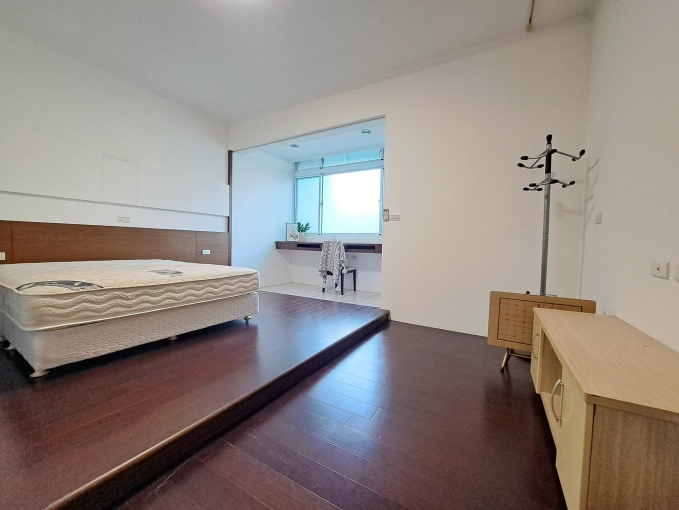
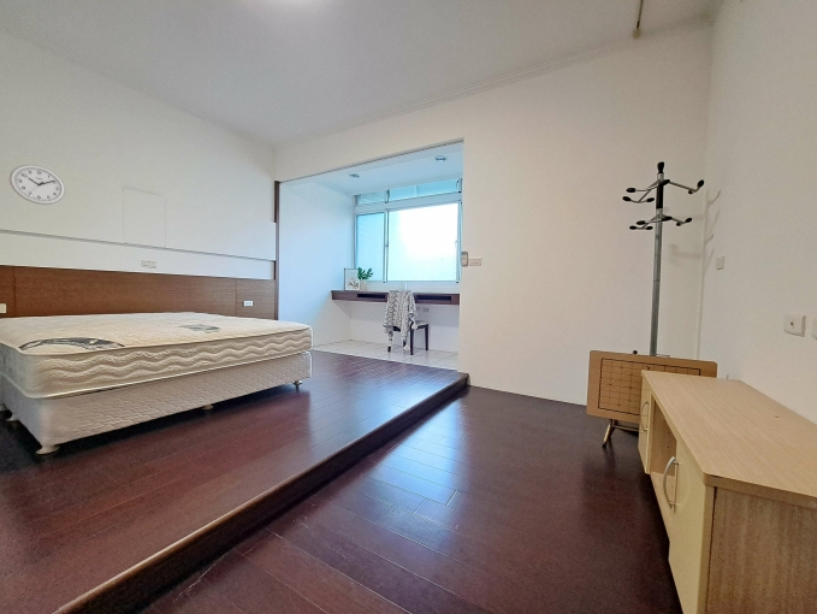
+ wall clock (39, 184)
